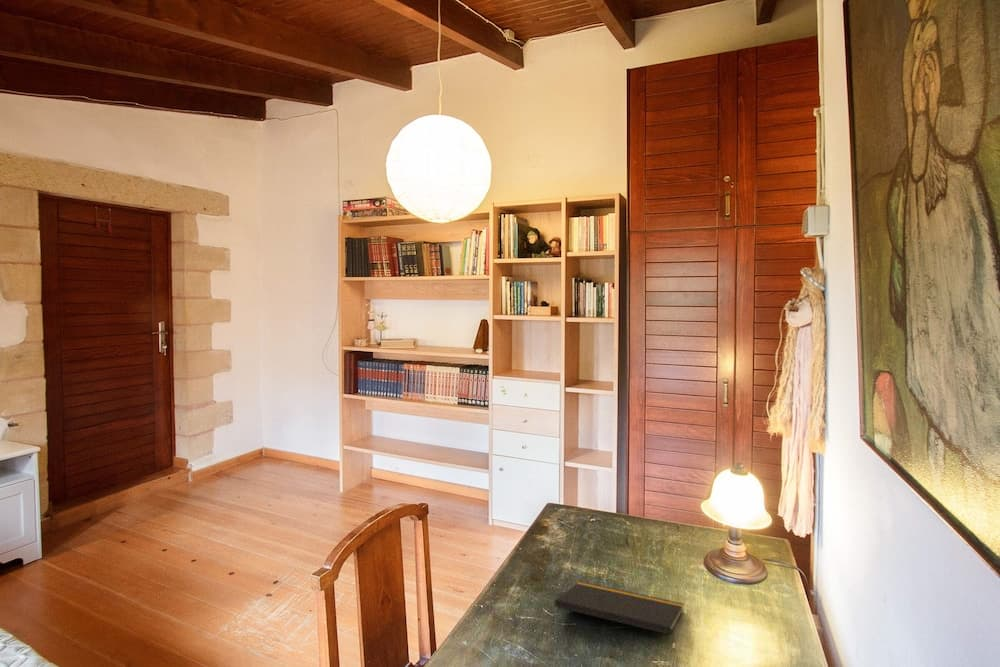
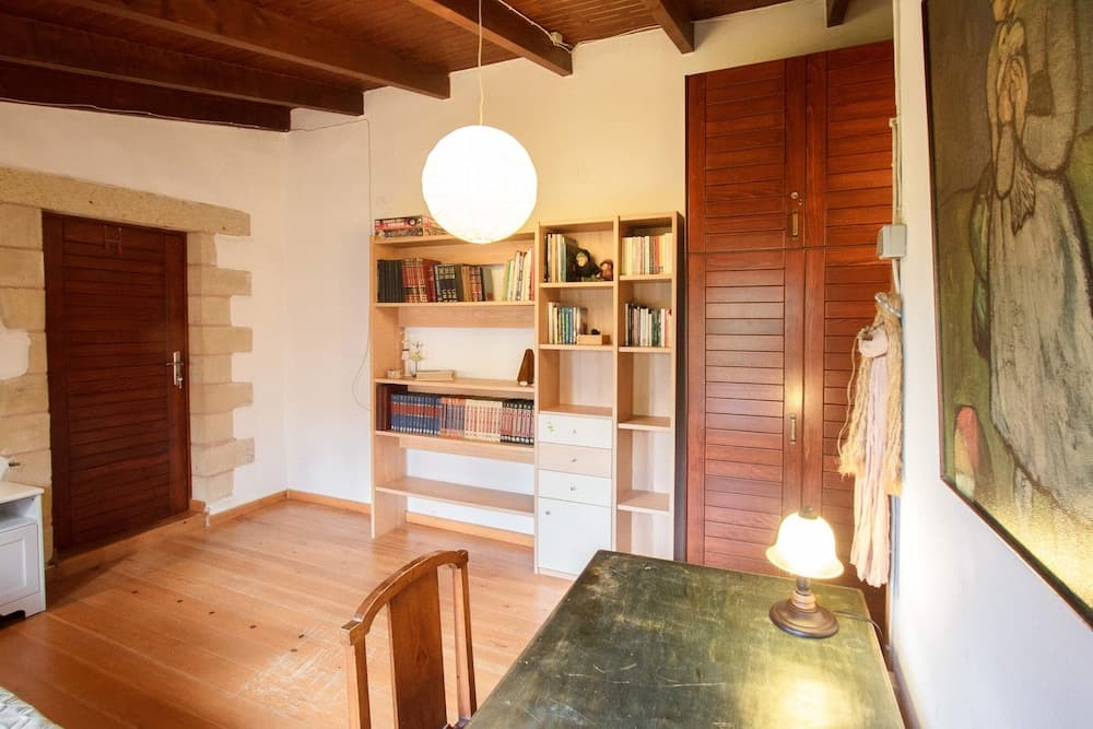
- notepad (620, 605)
